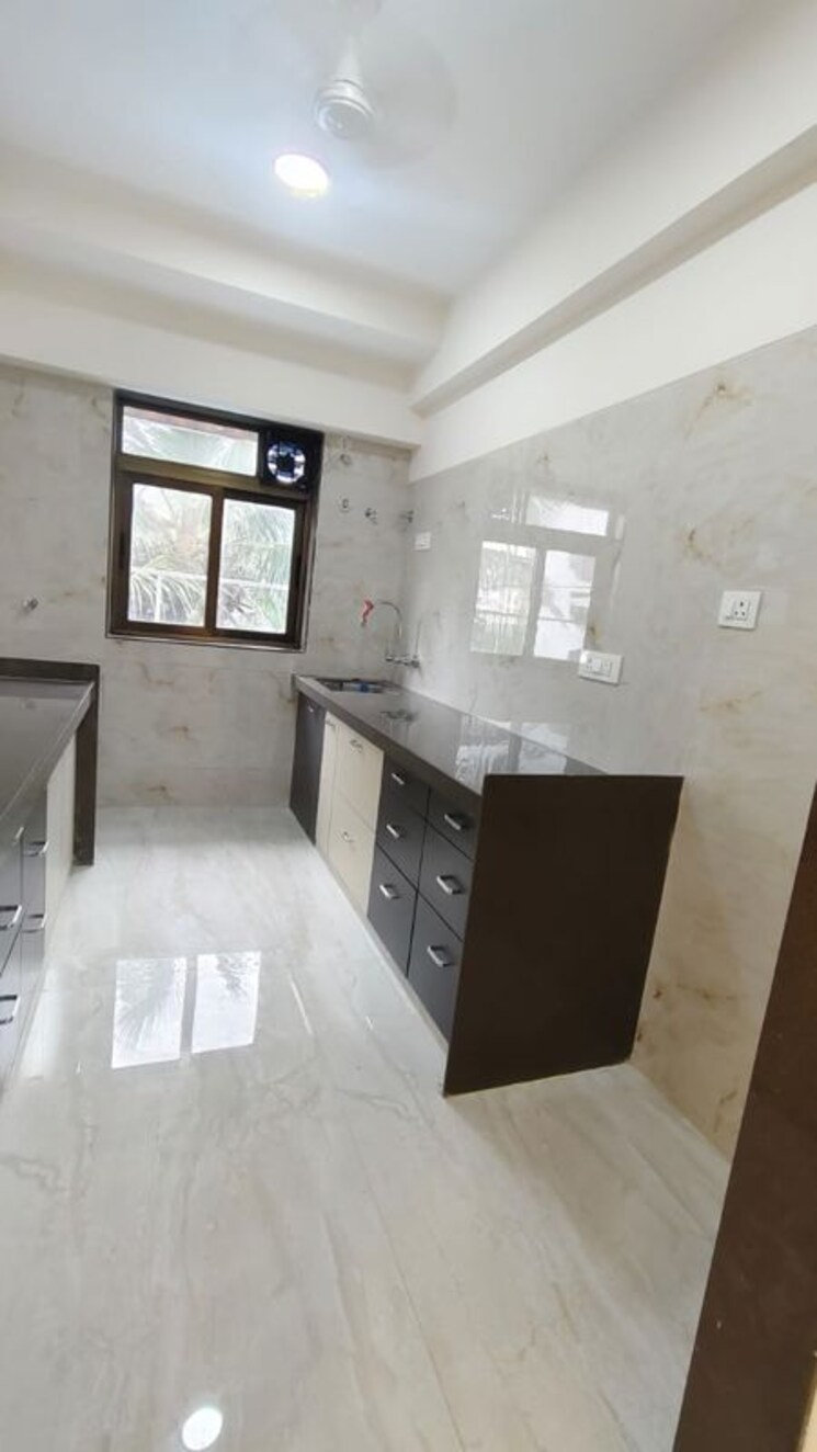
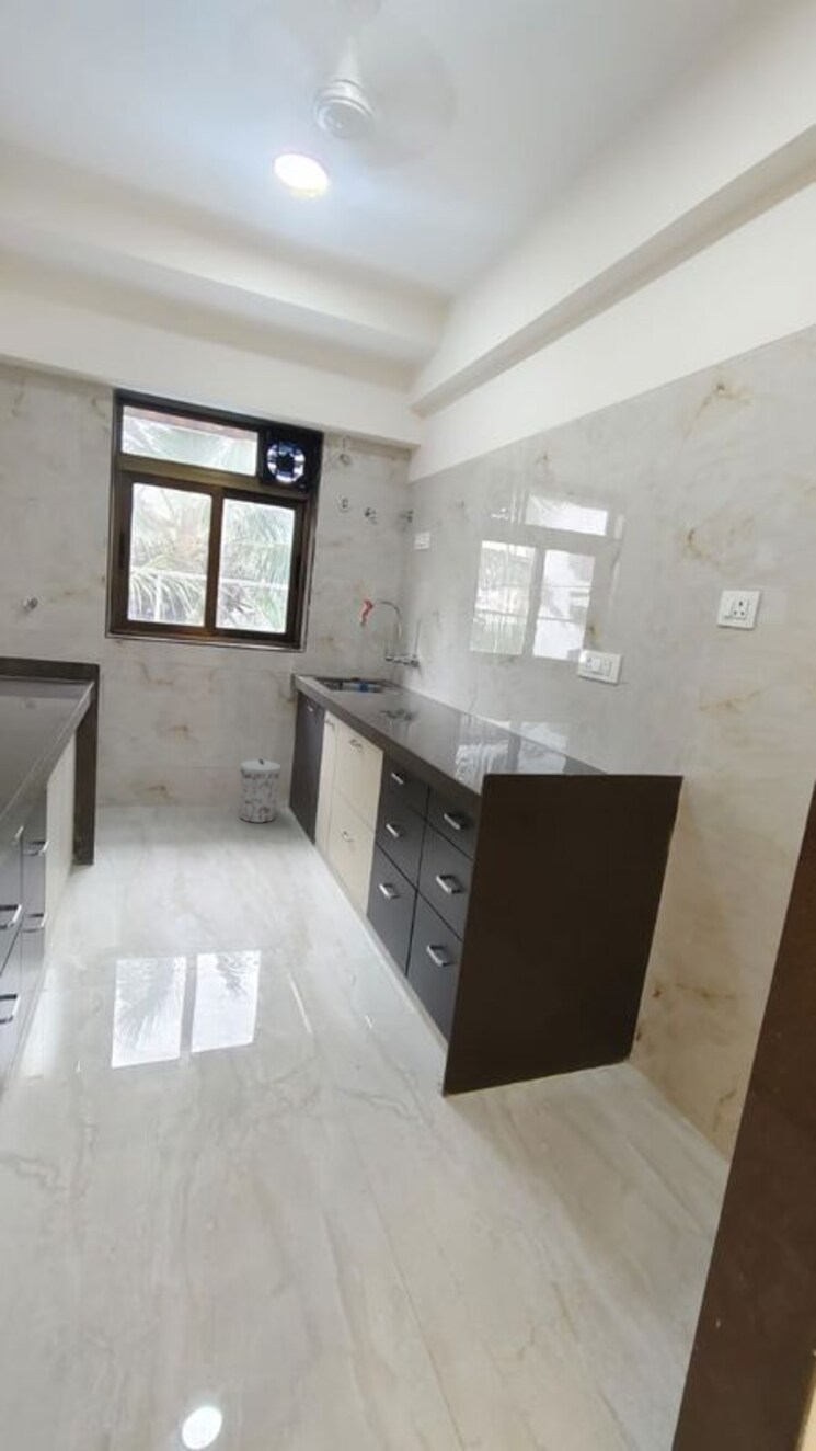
+ trash can (258, 788)
